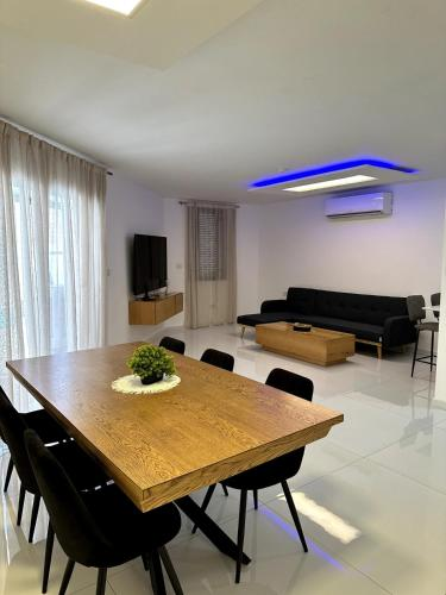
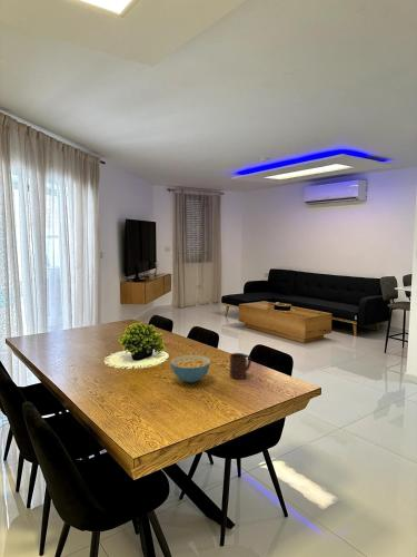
+ cup (239, 364)
+ cereal bowl (190, 370)
